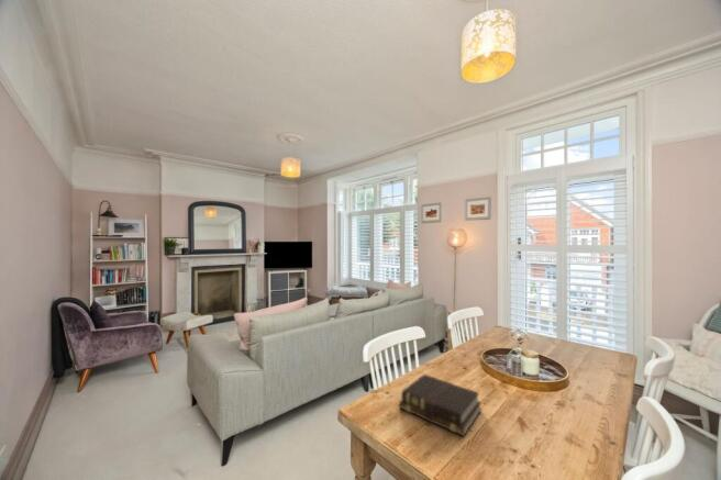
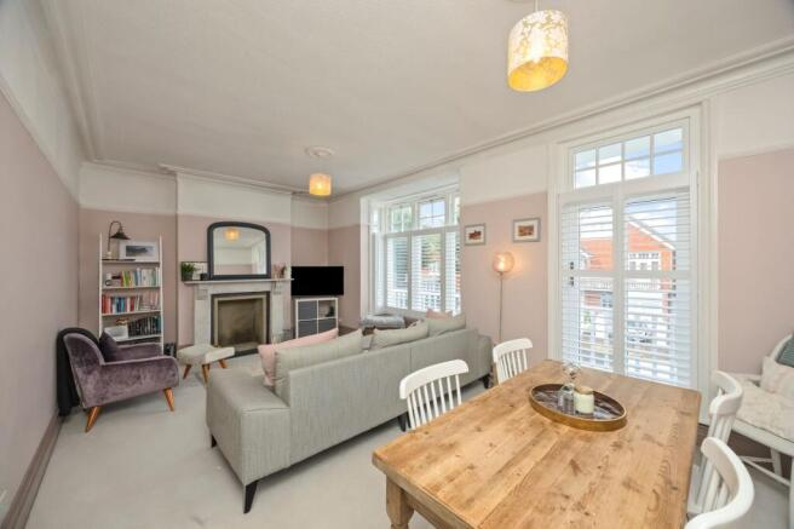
- bible (440, 400)
